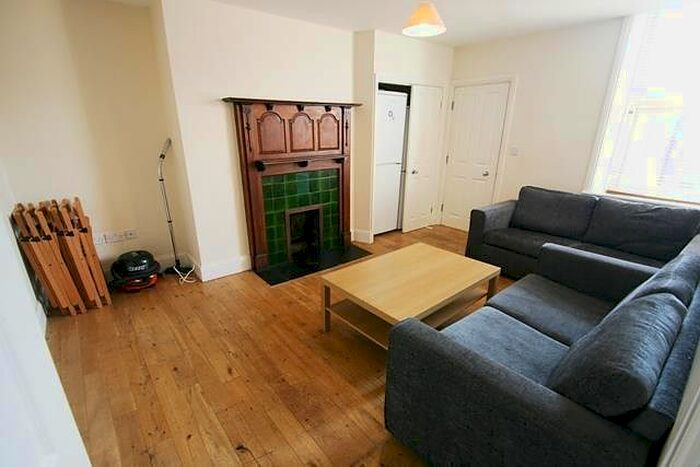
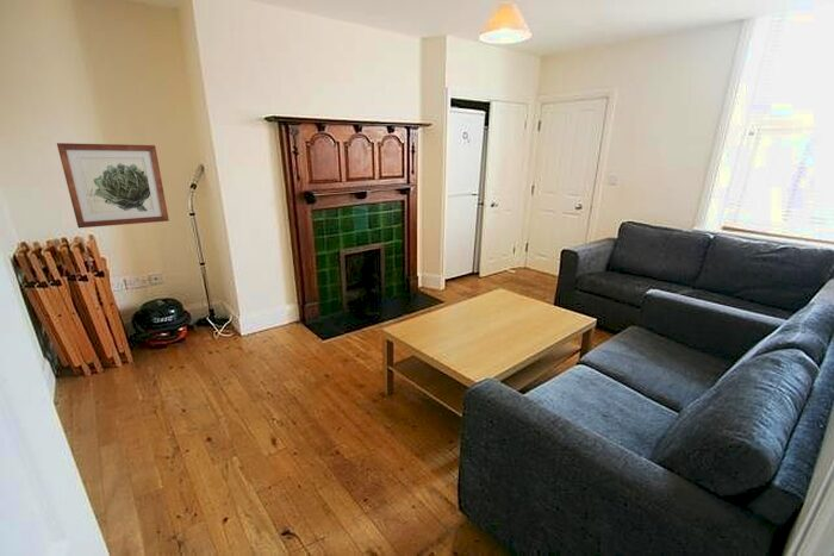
+ wall art (117, 185)
